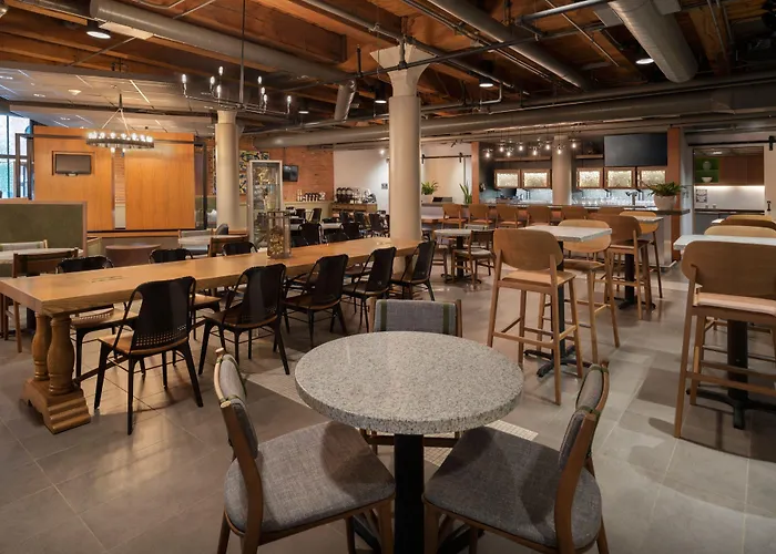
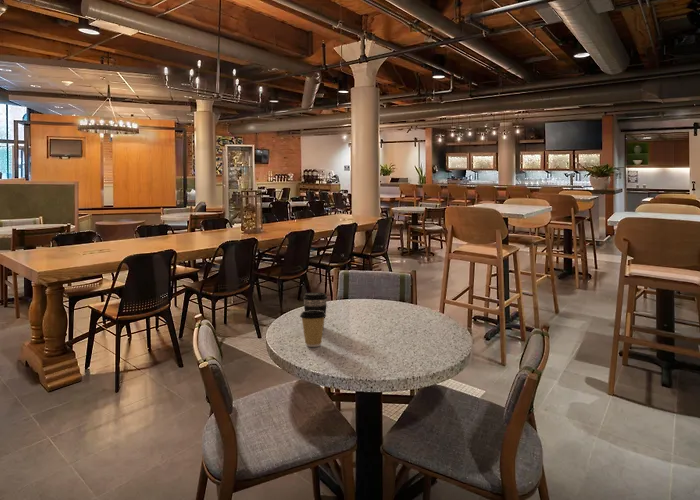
+ coffee cup (315, 309)
+ coffee cup (313, 327)
